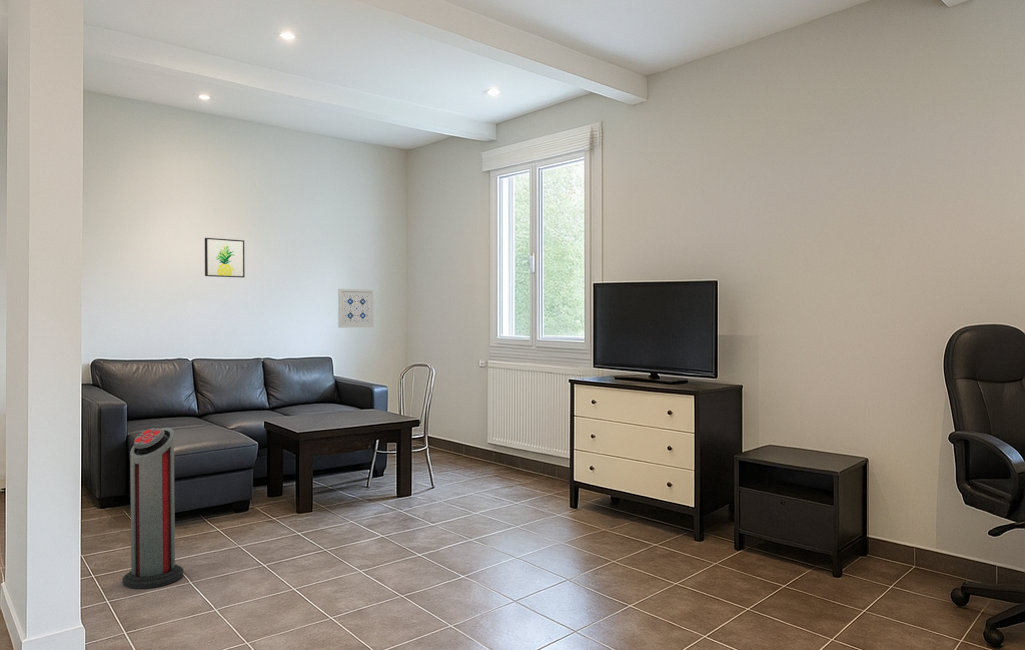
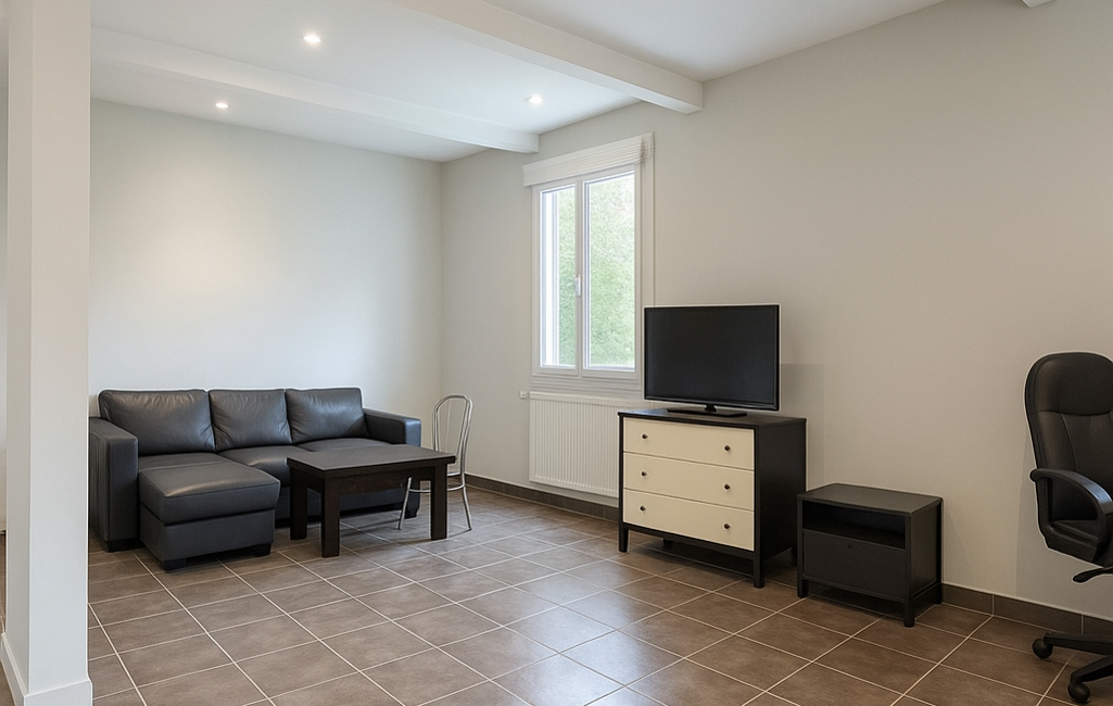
- wall art (356, 308)
- air purifier (152, 503)
- wall art (224, 258)
